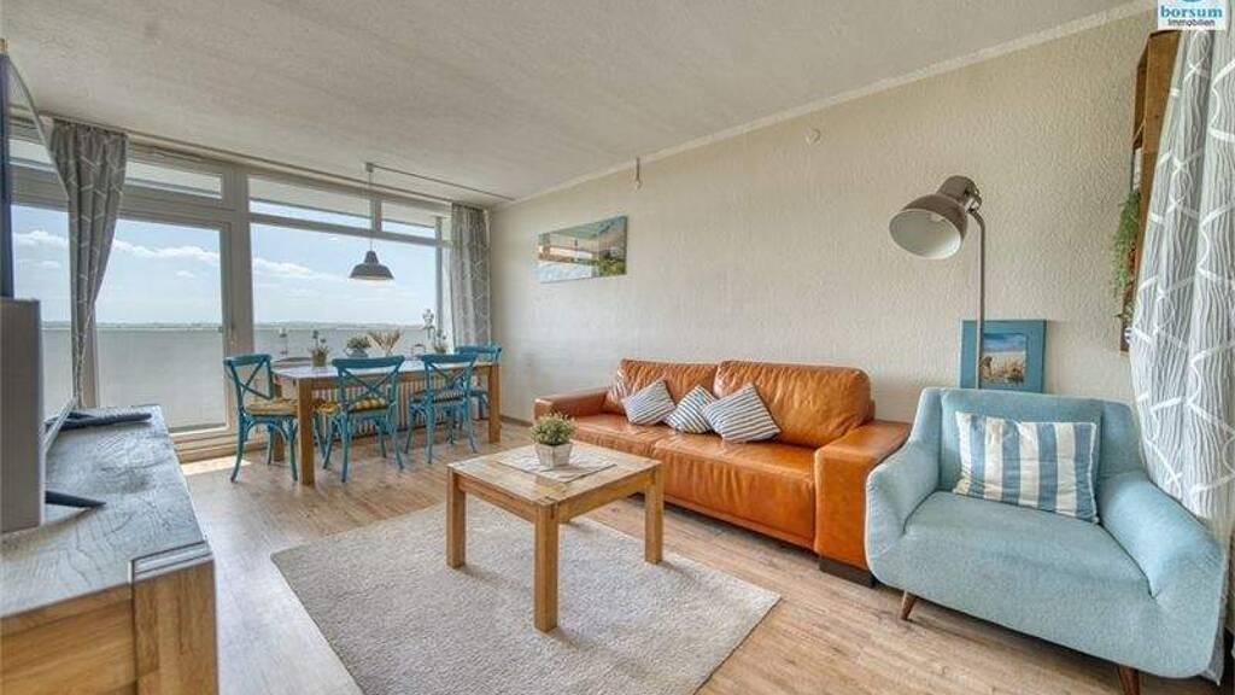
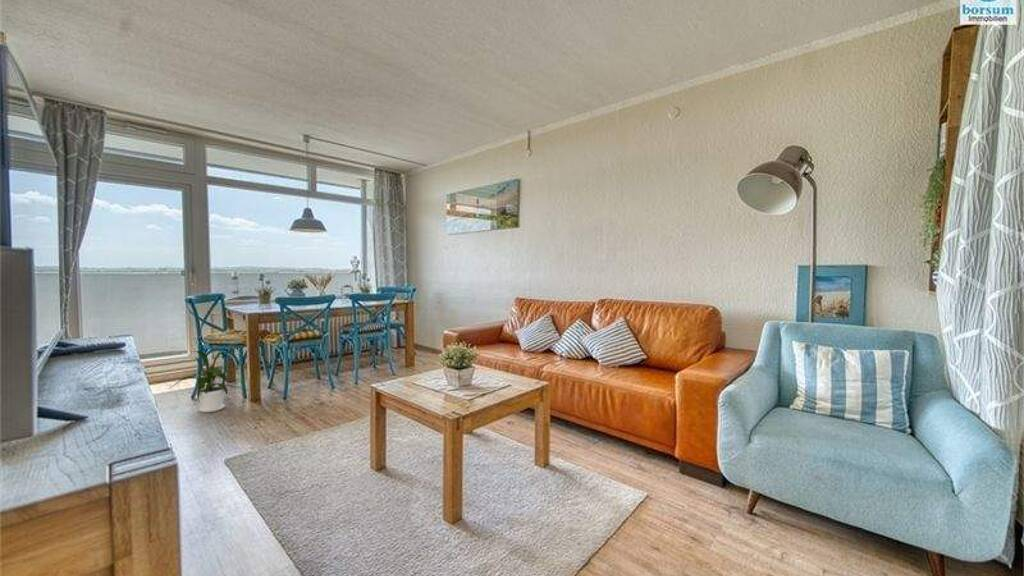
+ house plant (210, 379)
